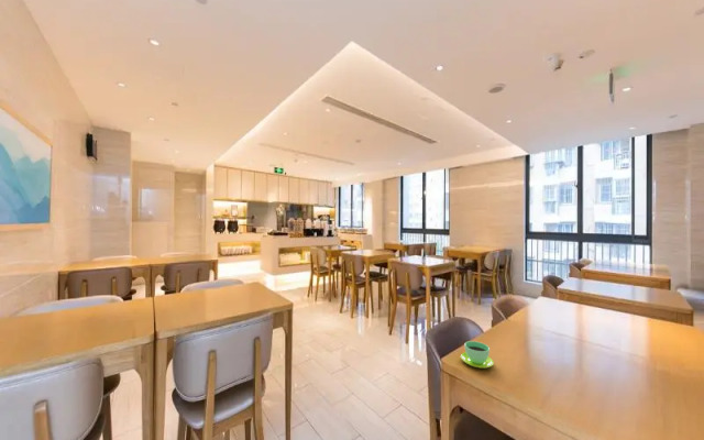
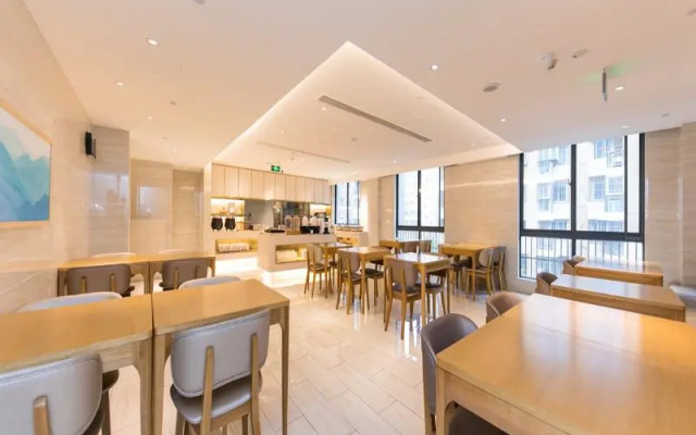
- cup (476, 353)
